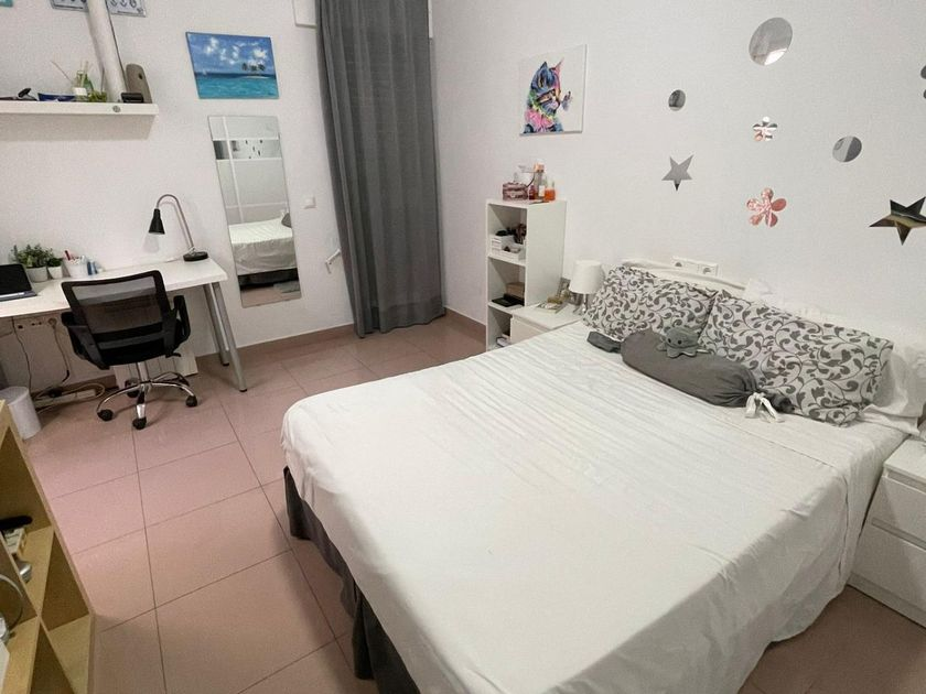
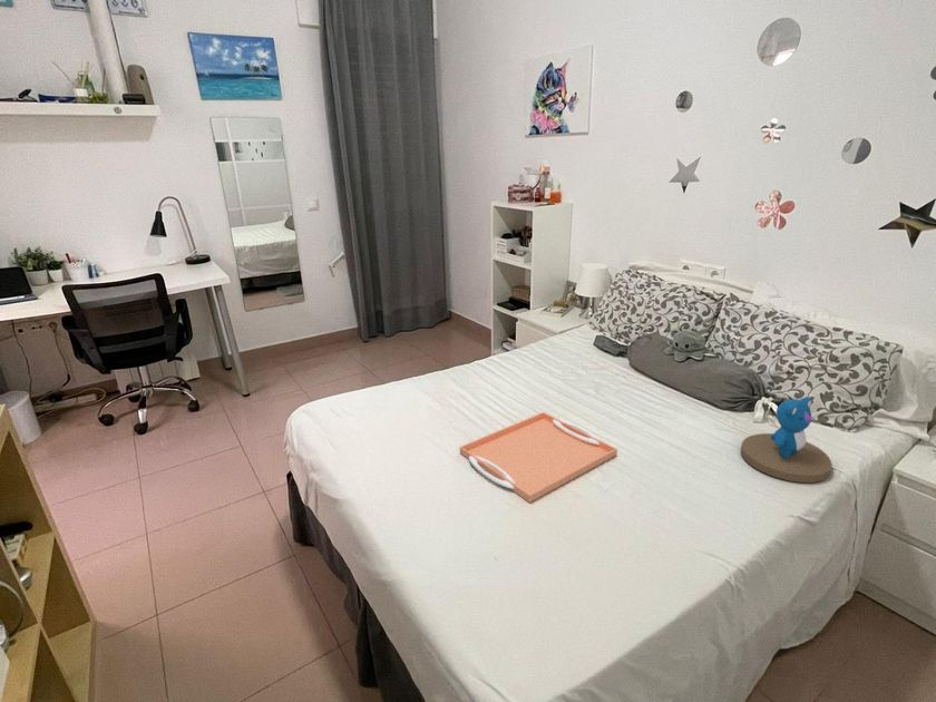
+ serving tray (537, 450)
+ teddy bear (790, 430)
